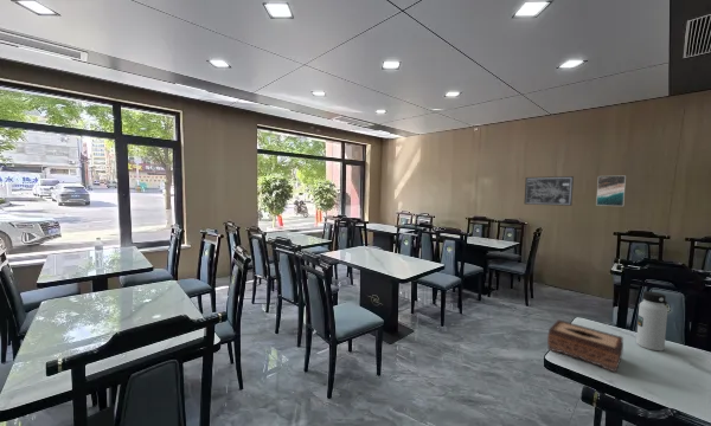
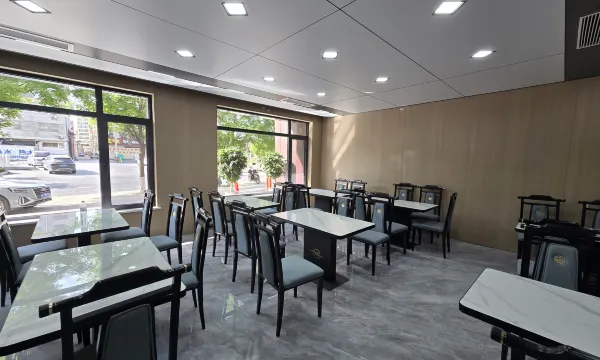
- tissue box (584, 343)
- wall art (547, 191)
- water bottle (652, 320)
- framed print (610, 191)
